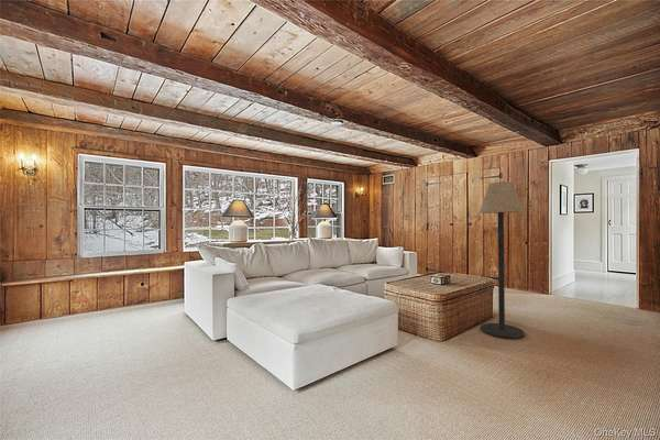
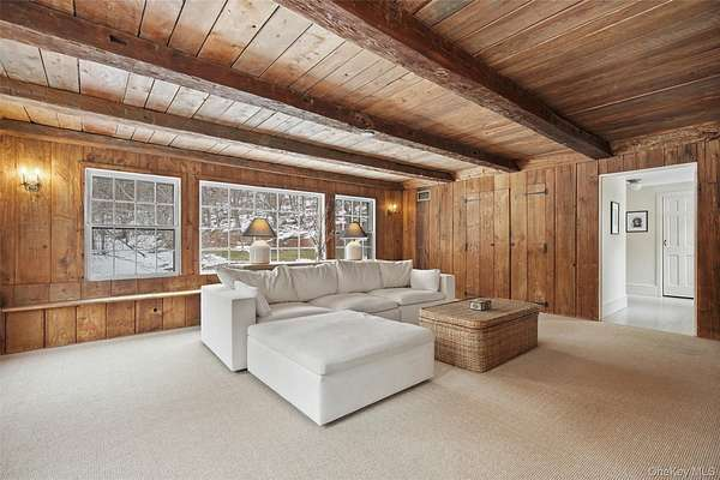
- floor lamp (501, 256)
